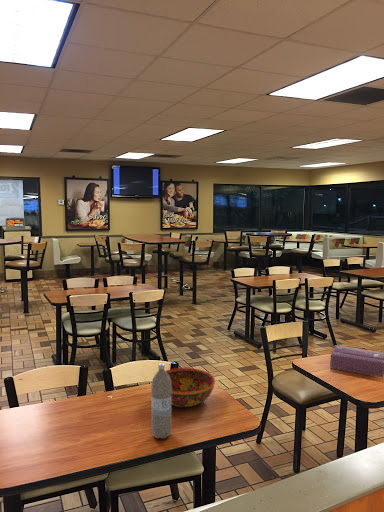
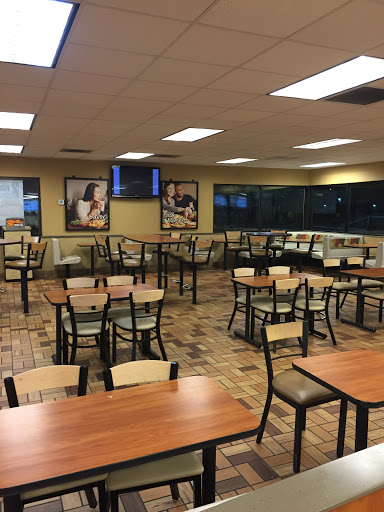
- water bottle (161, 400)
- tissue box (357, 360)
- bowl (184, 390)
